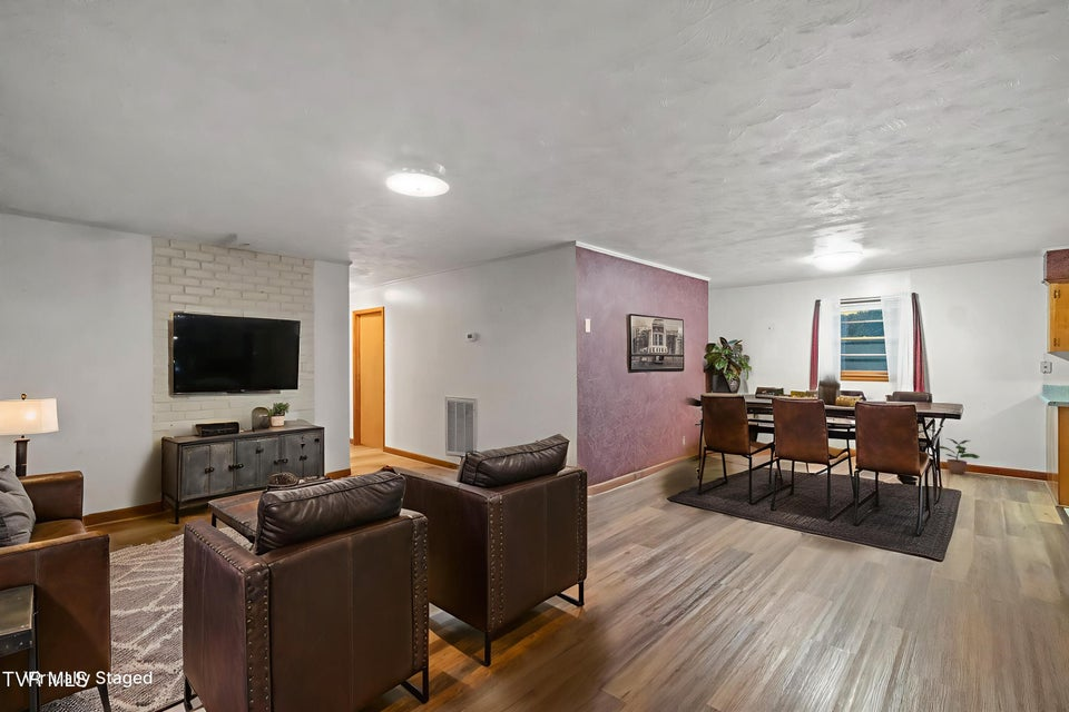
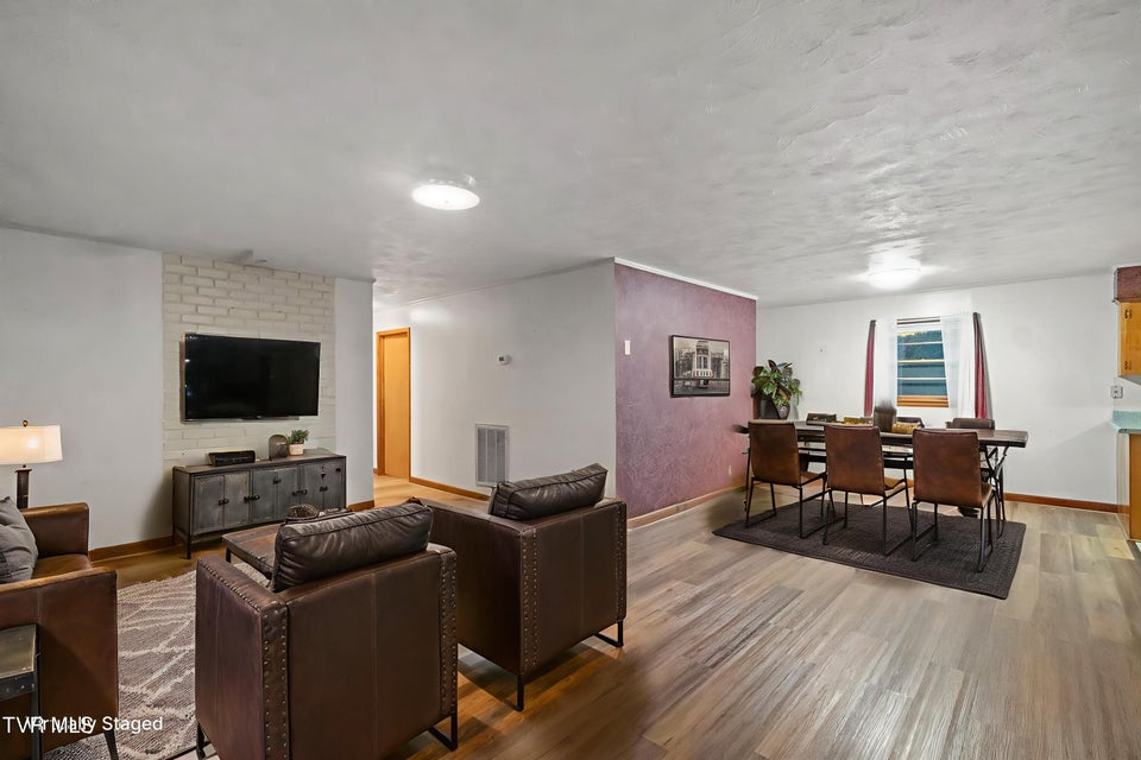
- potted plant (957, 455)
